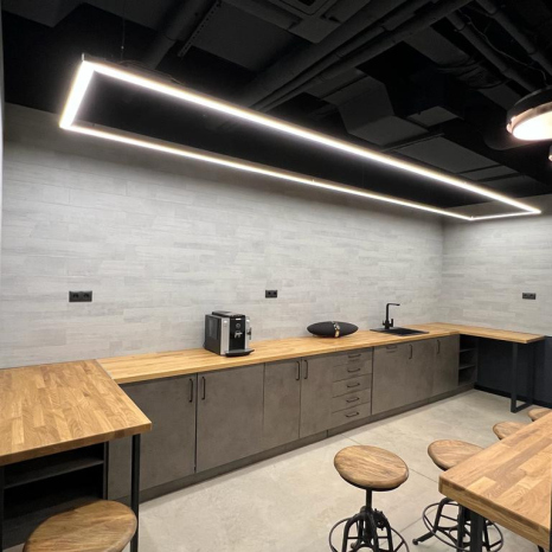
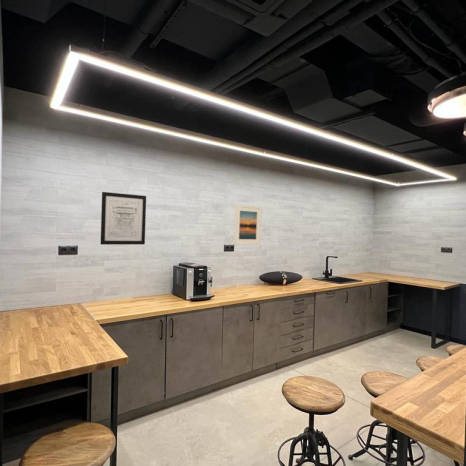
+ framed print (247, 225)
+ wall art (124, 219)
